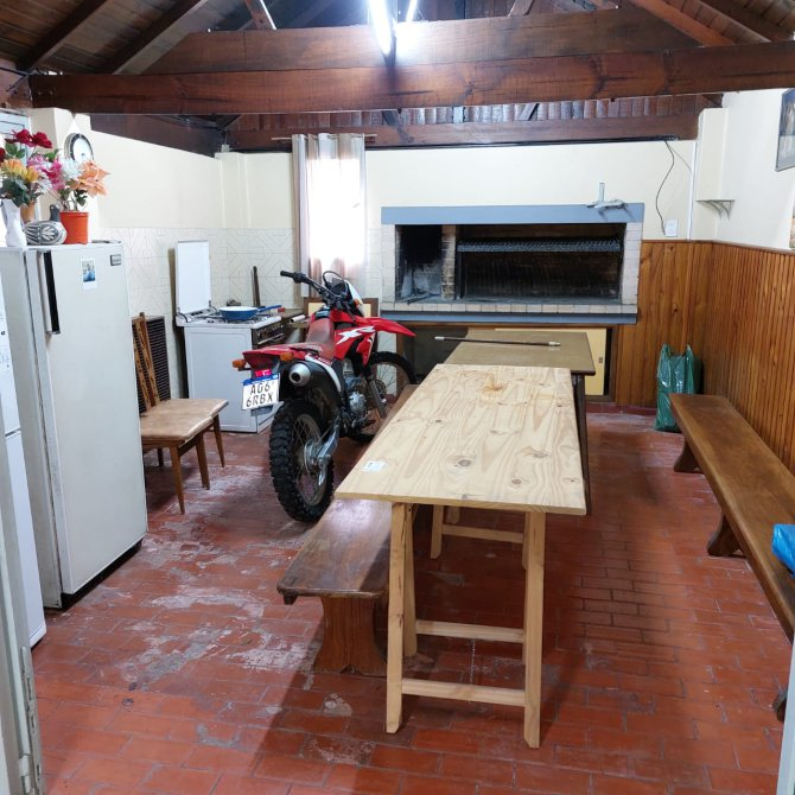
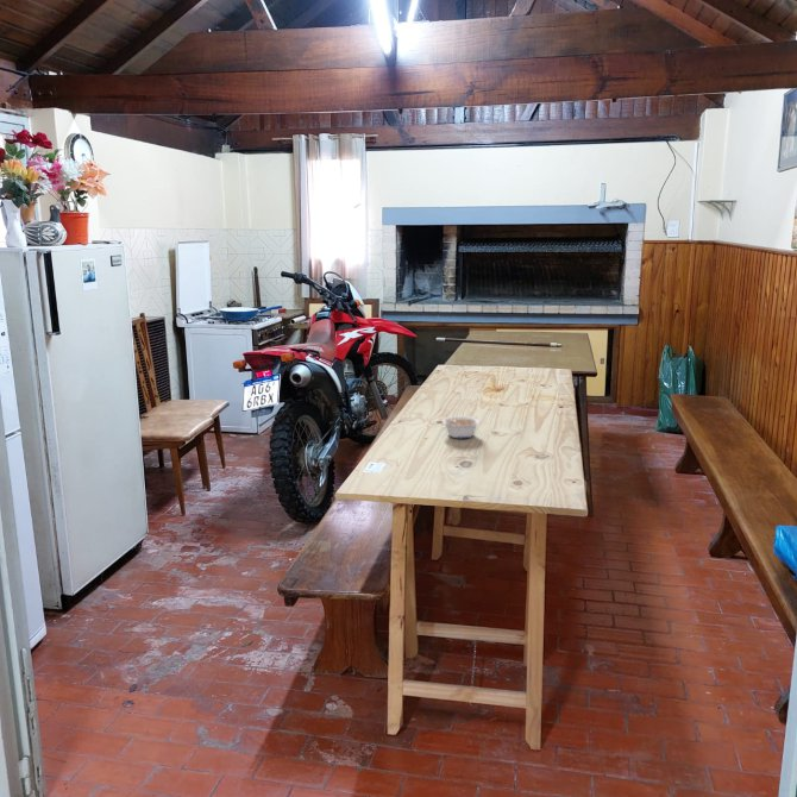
+ legume (460, 426)
